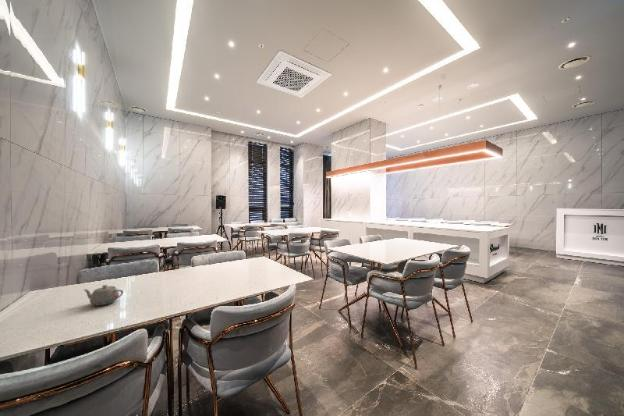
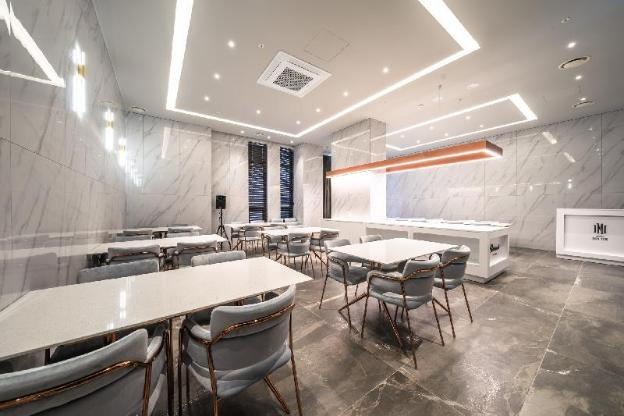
- teapot (103, 294)
